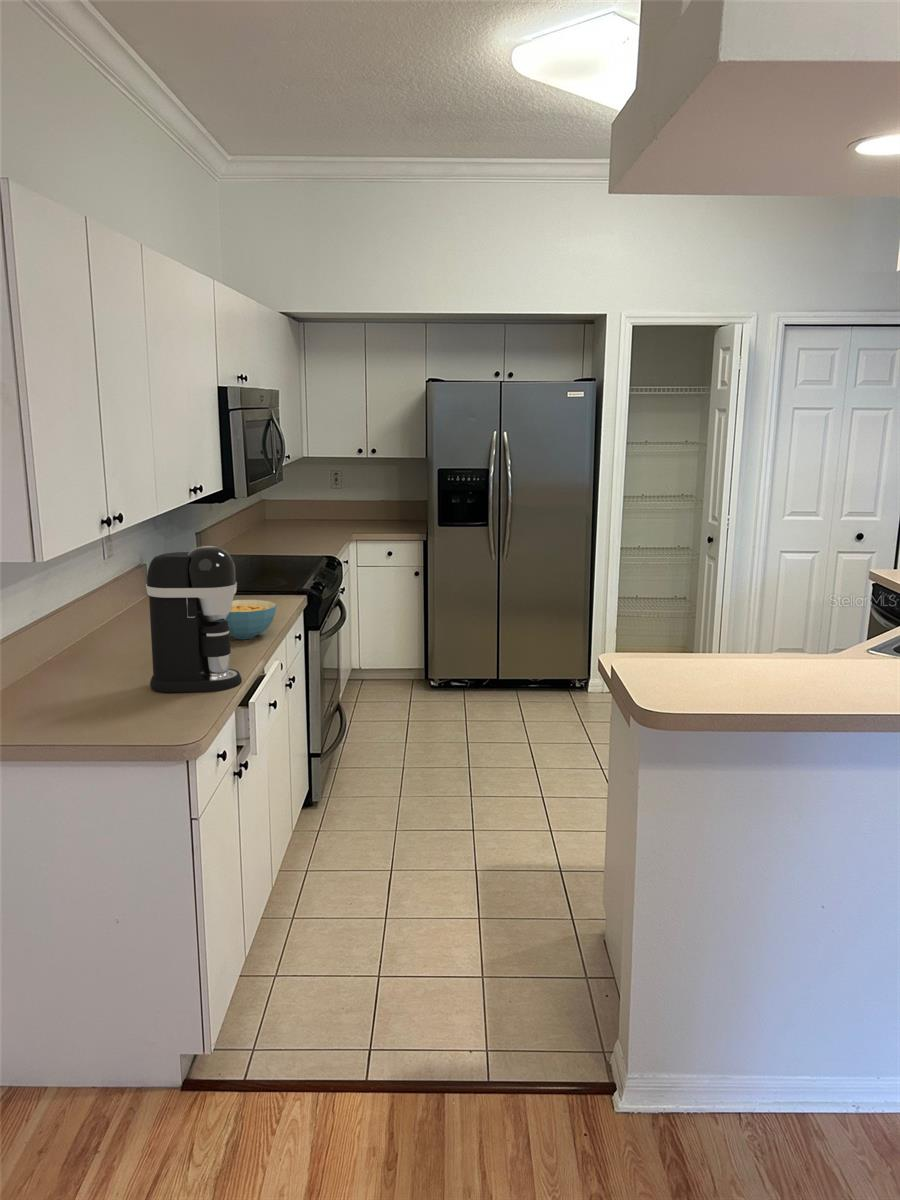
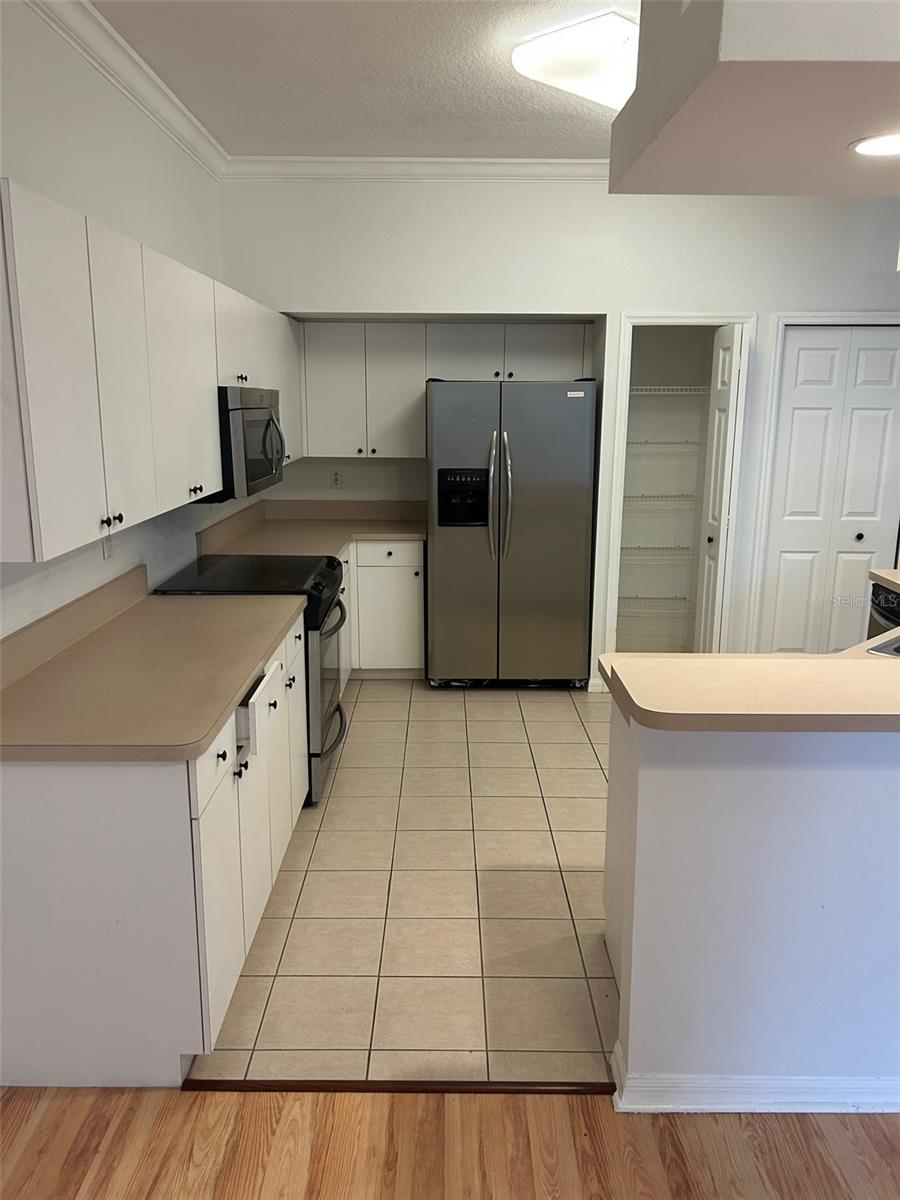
- coffee maker (193, 616)
- cereal bowl (243, 621)
